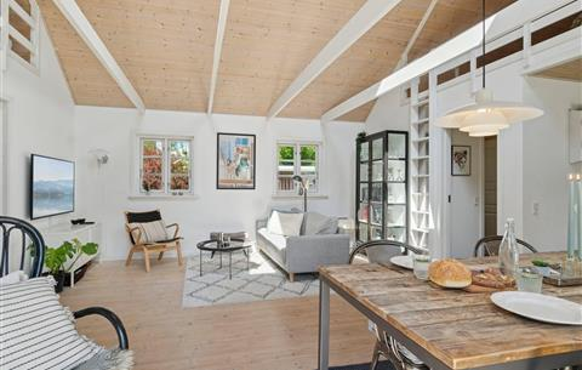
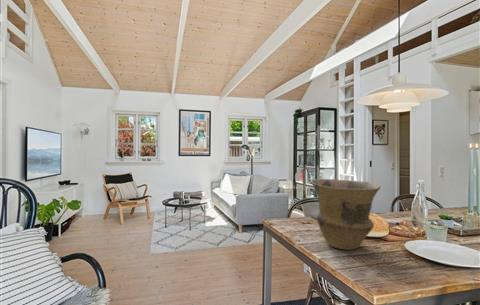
+ vase (343, 213)
